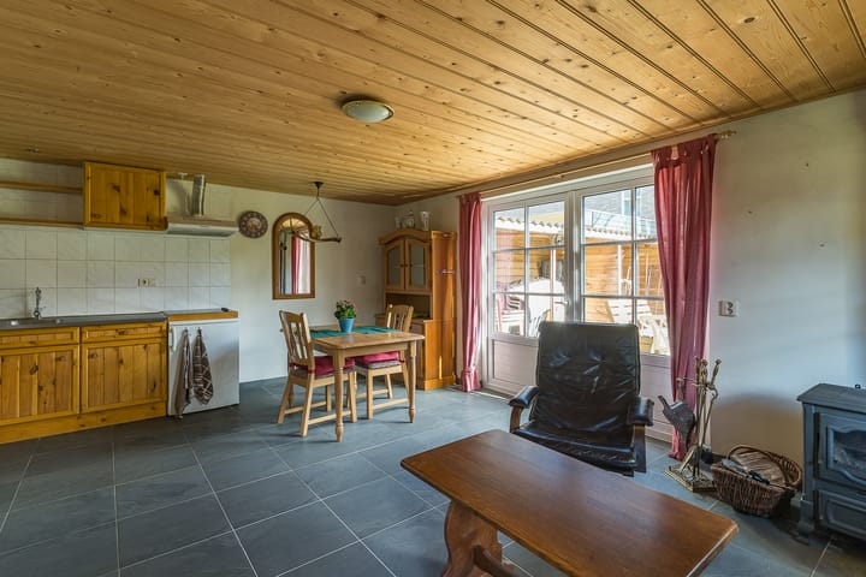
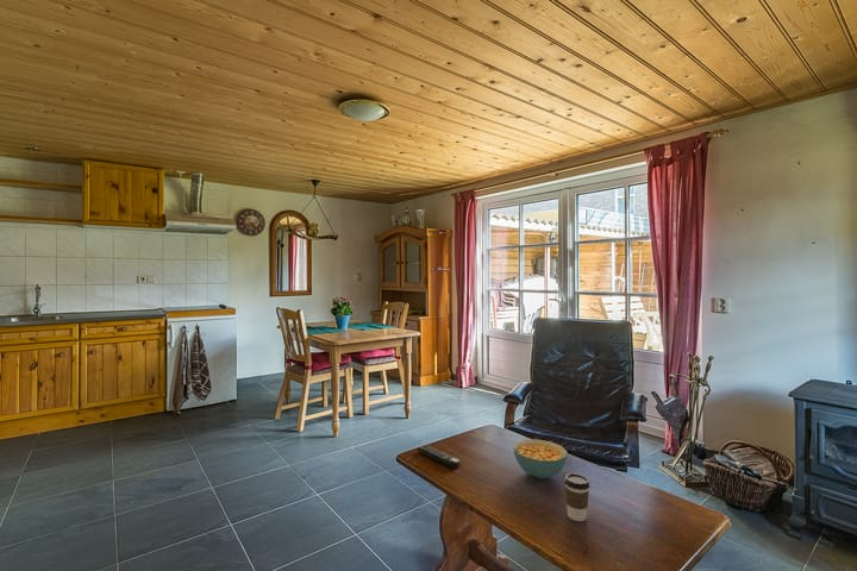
+ remote control (437, 456)
+ coffee cup (576, 497)
+ cereal bowl (539, 462)
